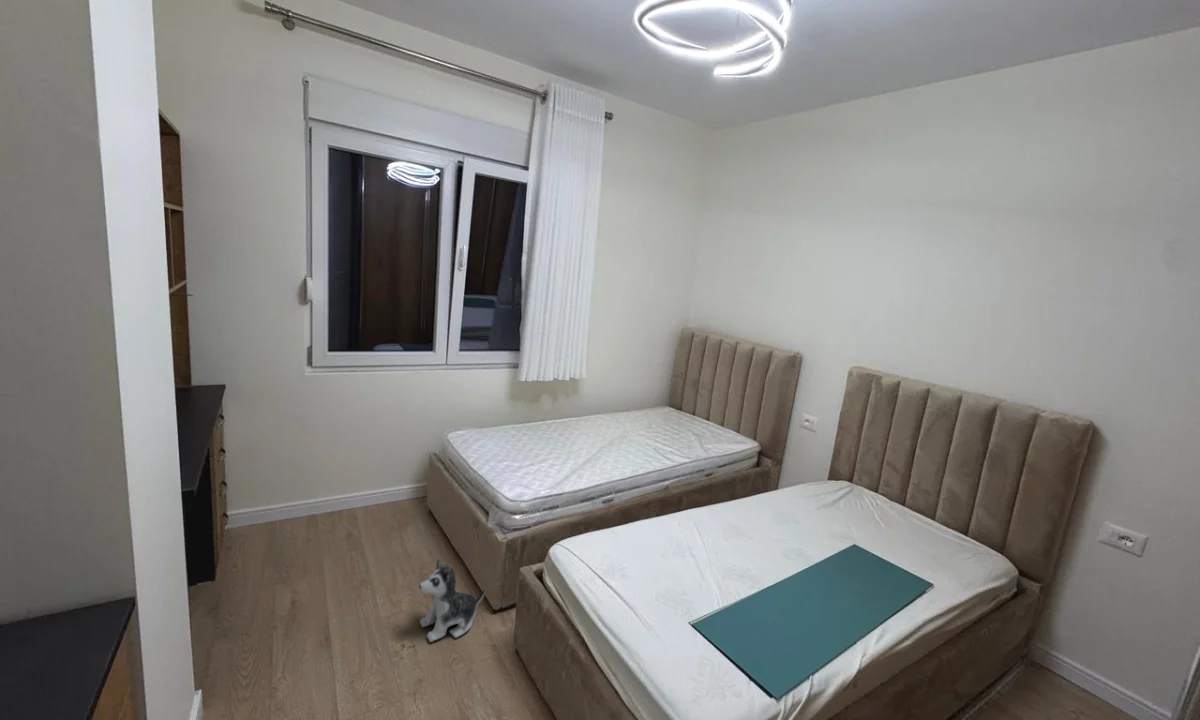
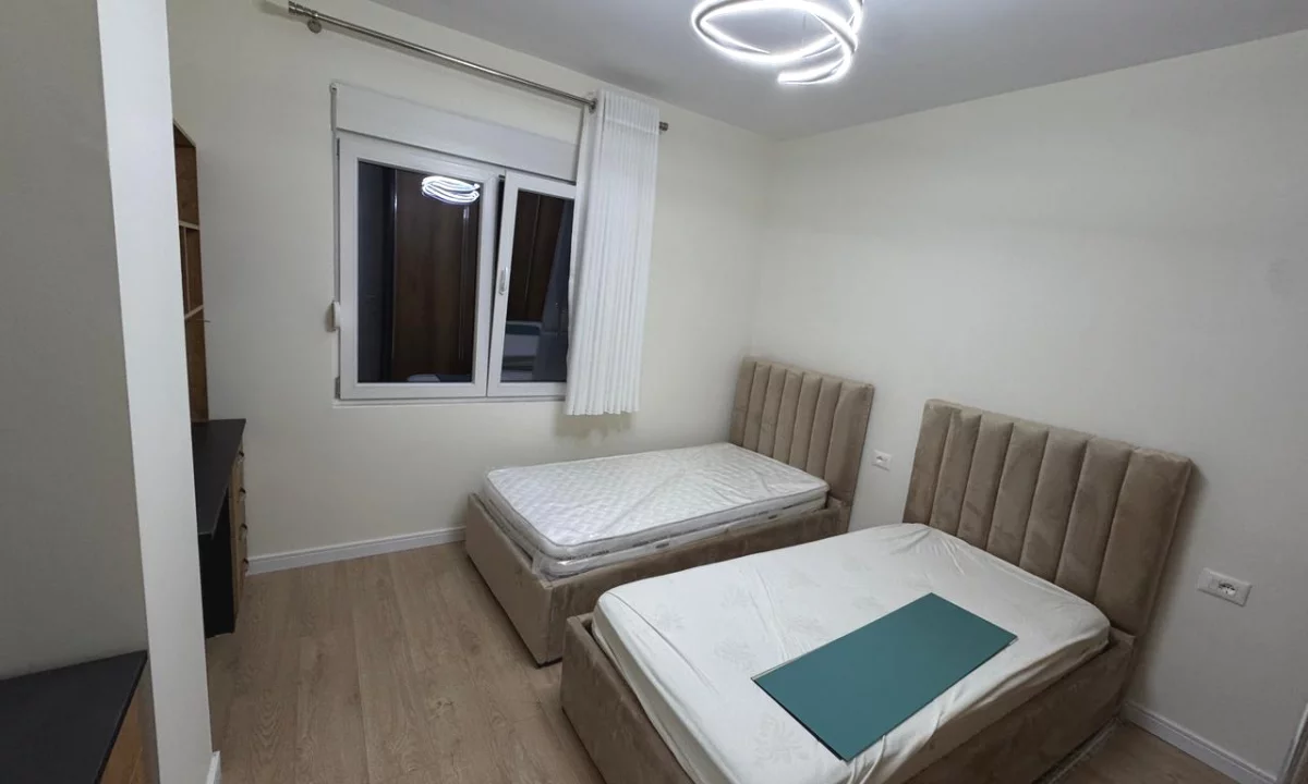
- plush toy (454, 591)
